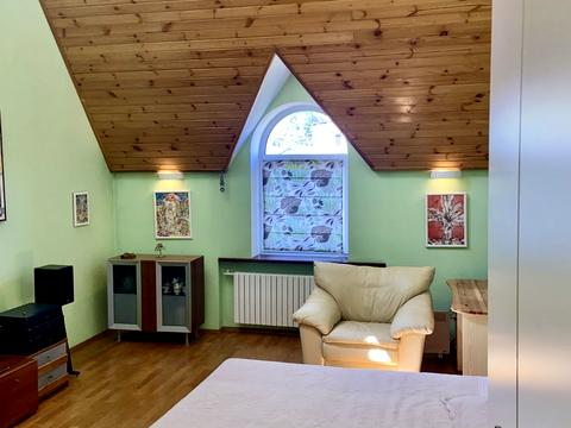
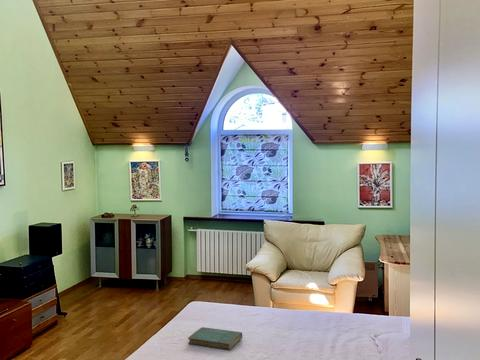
+ book (215, 337)
